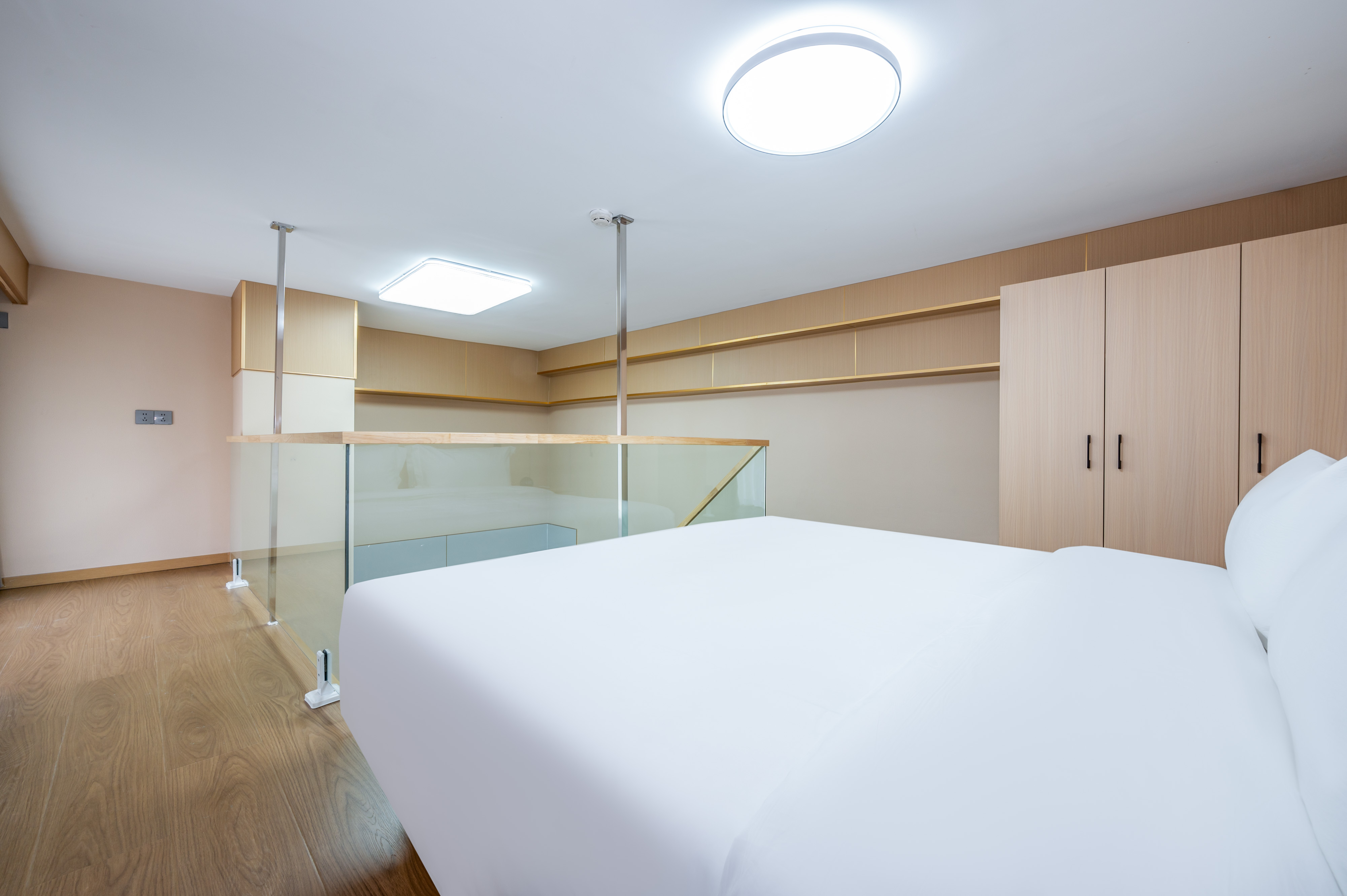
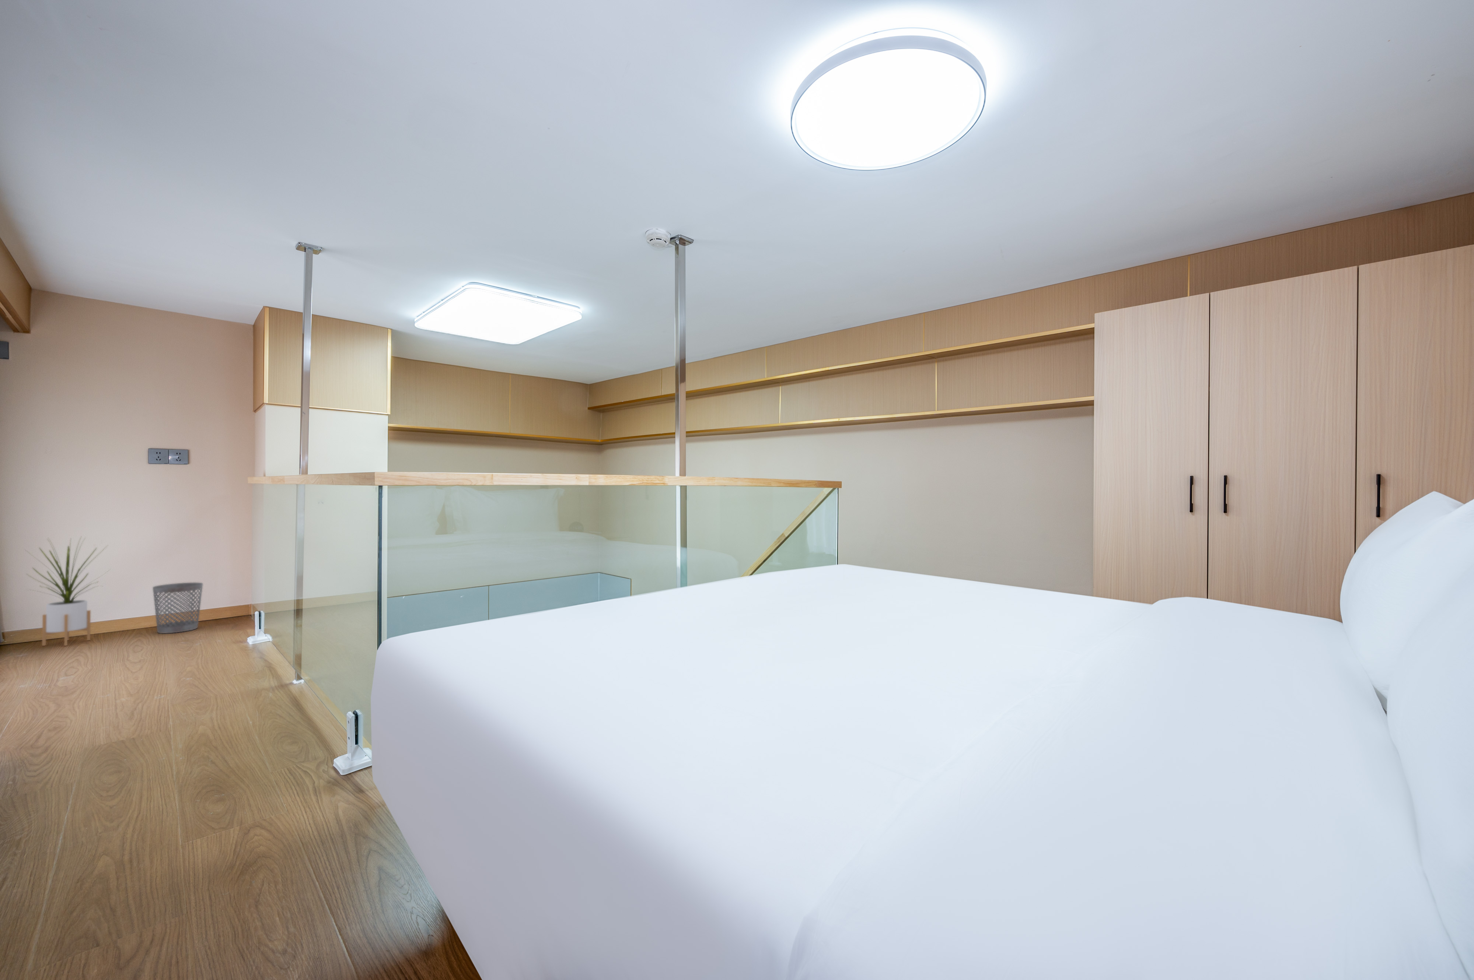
+ house plant (69, 590)
+ wastebasket (178, 608)
